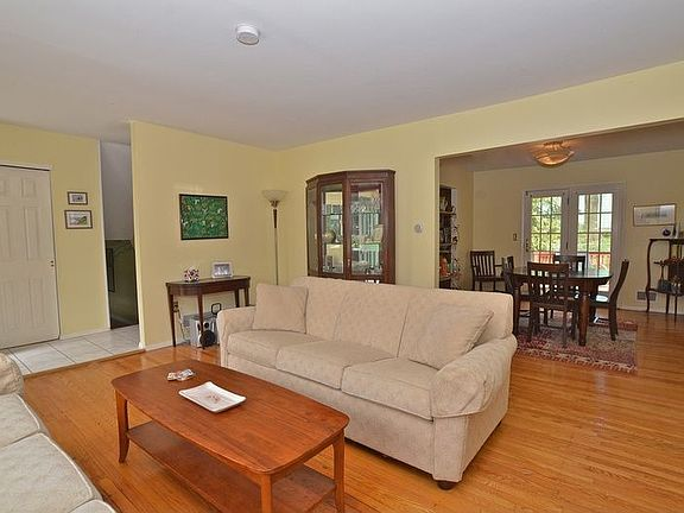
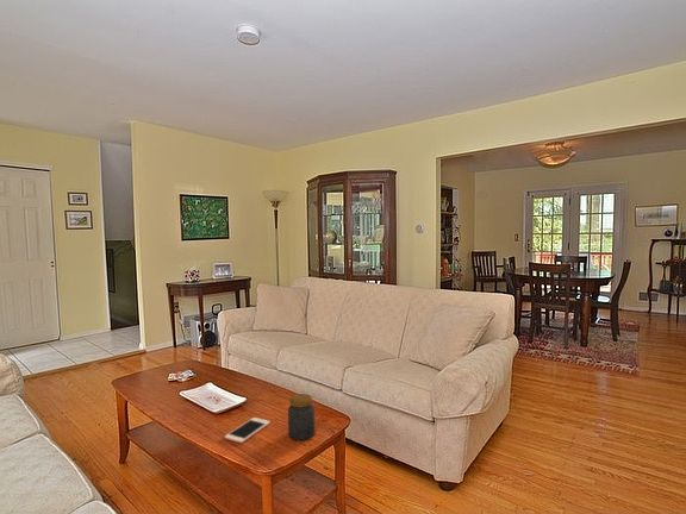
+ cell phone (248, 430)
+ jar (301, 415)
